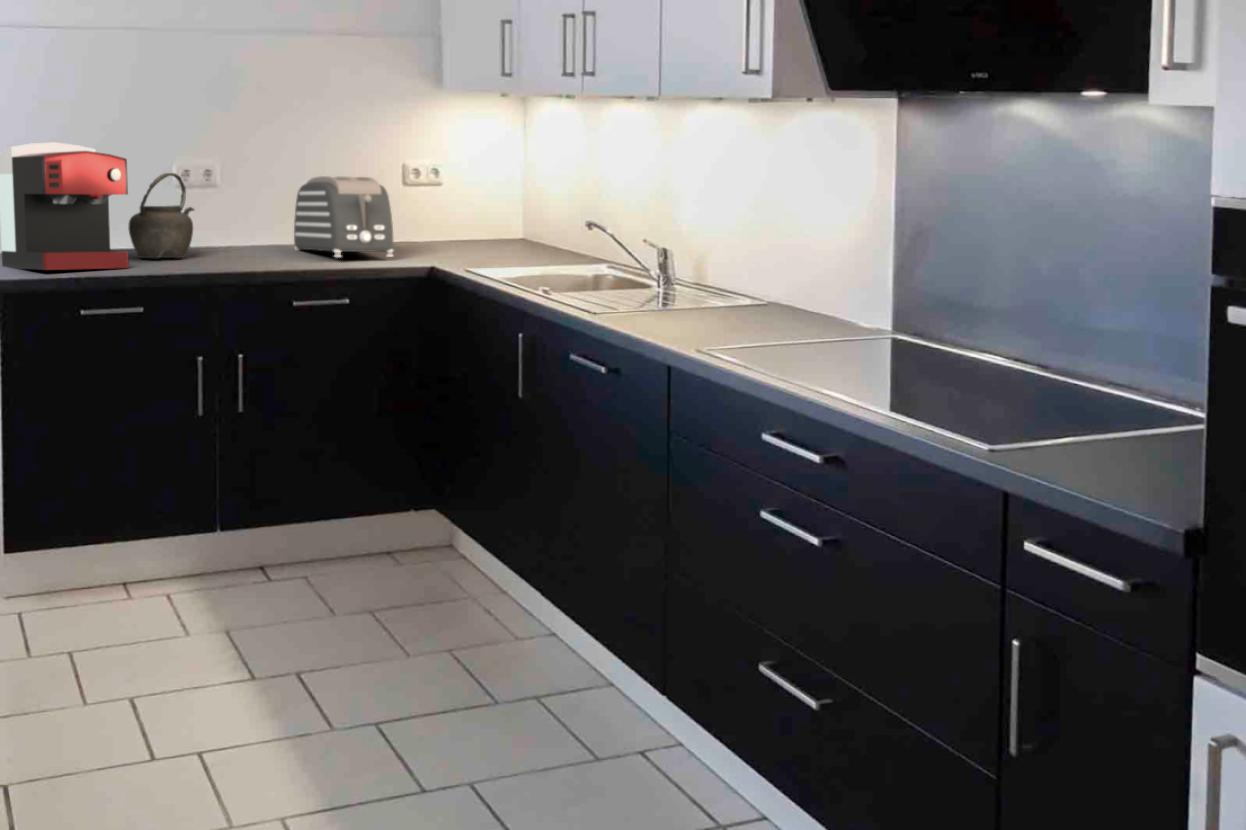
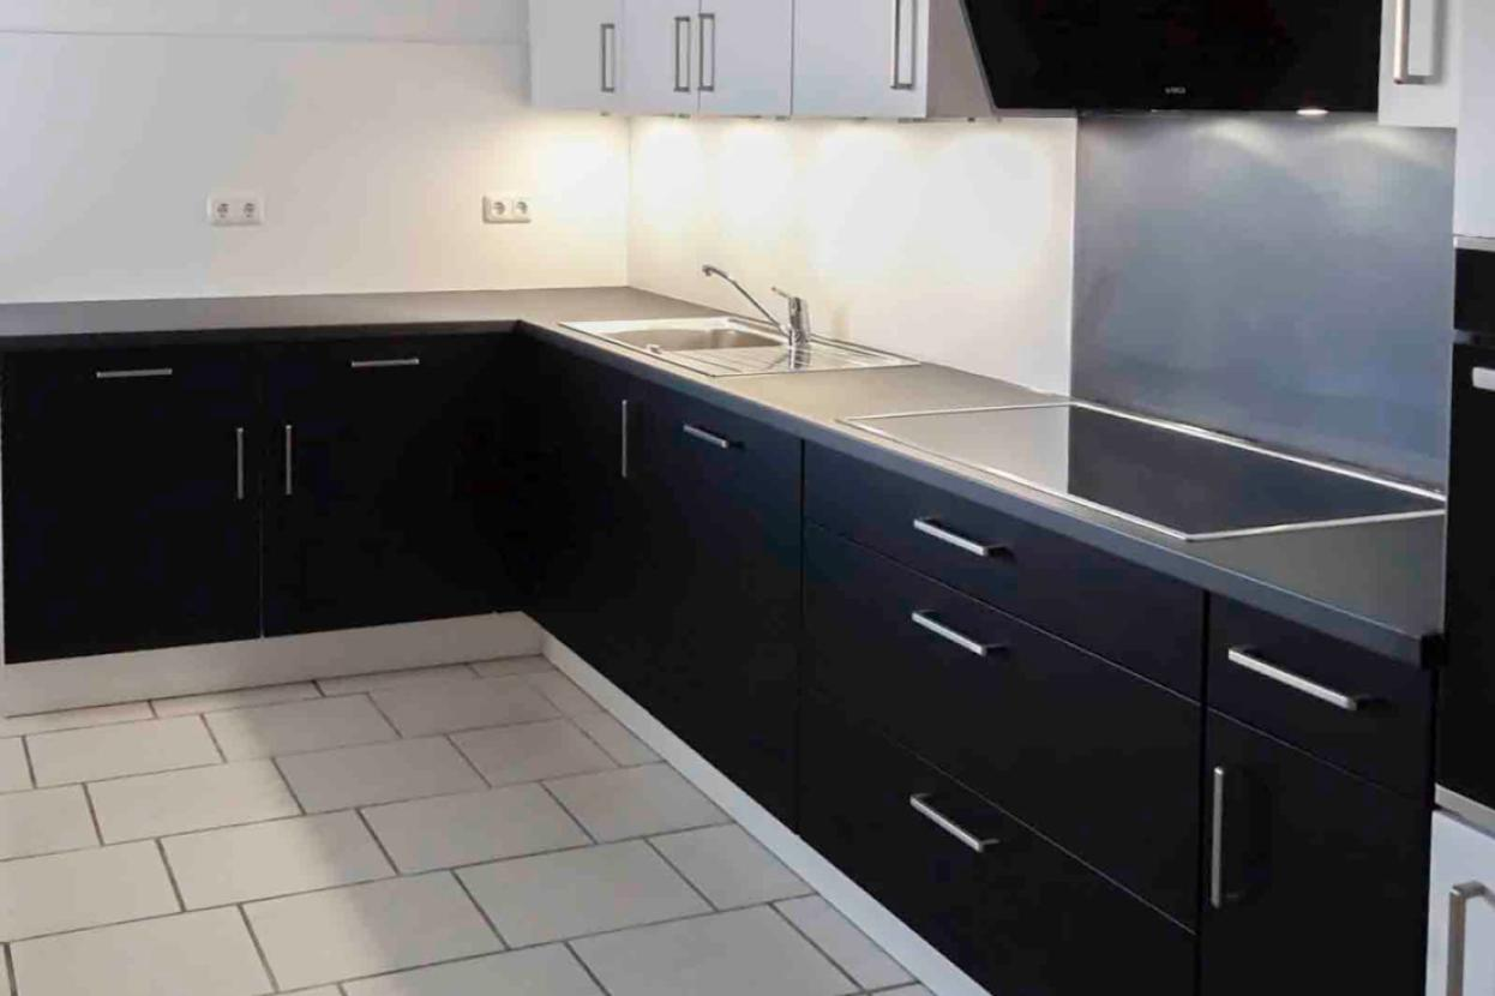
- kettle (168, 215)
- toaster (343, 215)
- coffee maker (70, 205)
